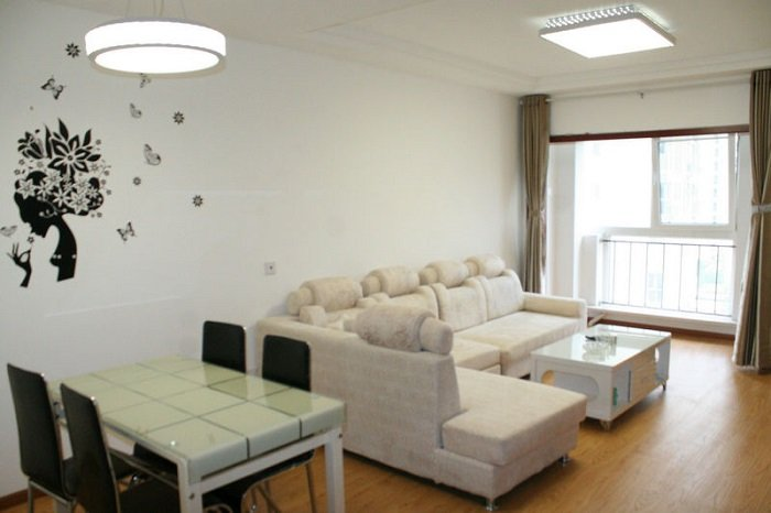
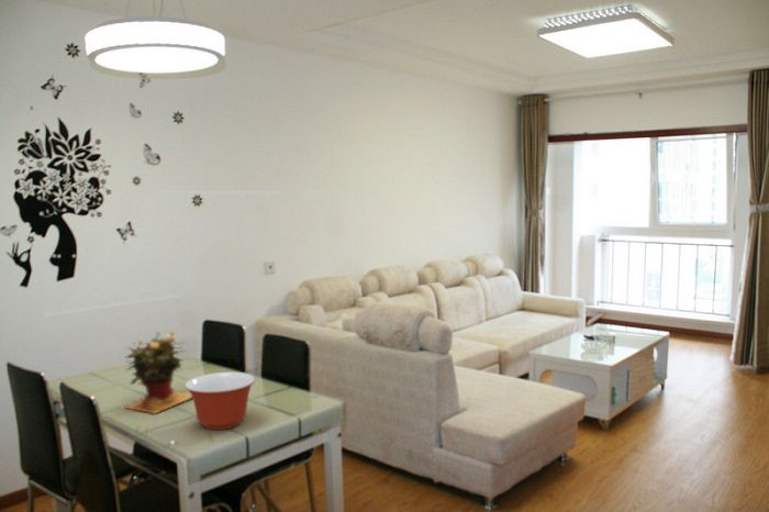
+ mixing bowl (221, 402)
+ flower arrangement (158, 367)
